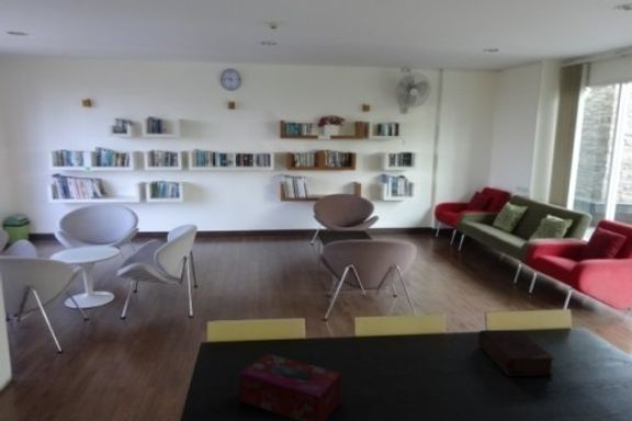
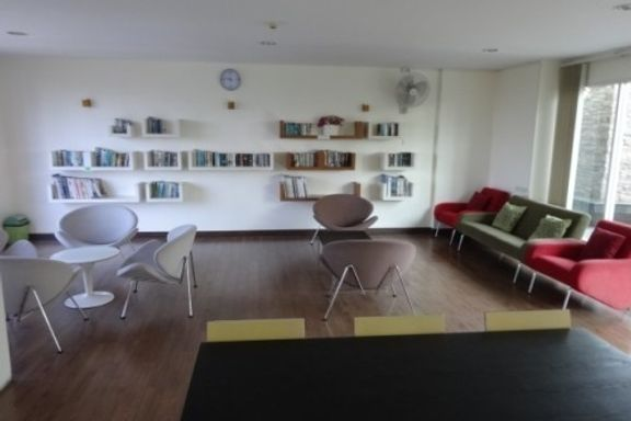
- tissue box (290, 387)
- book (514, 351)
